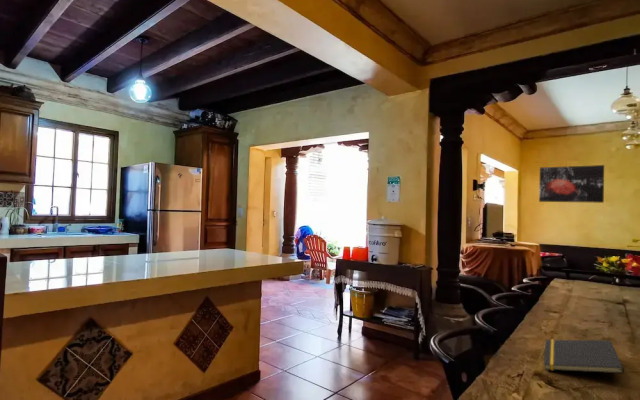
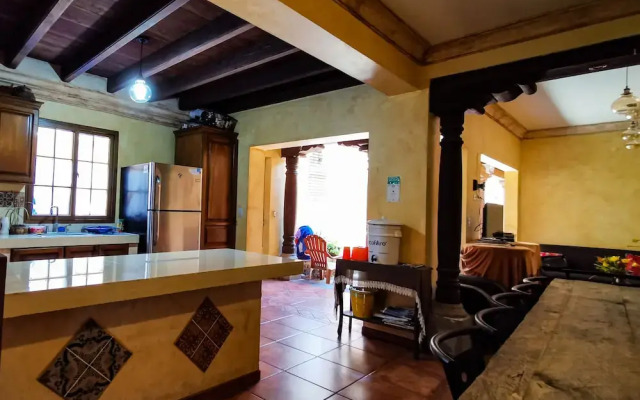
- wall art (570, 184)
- notepad (579, 354)
